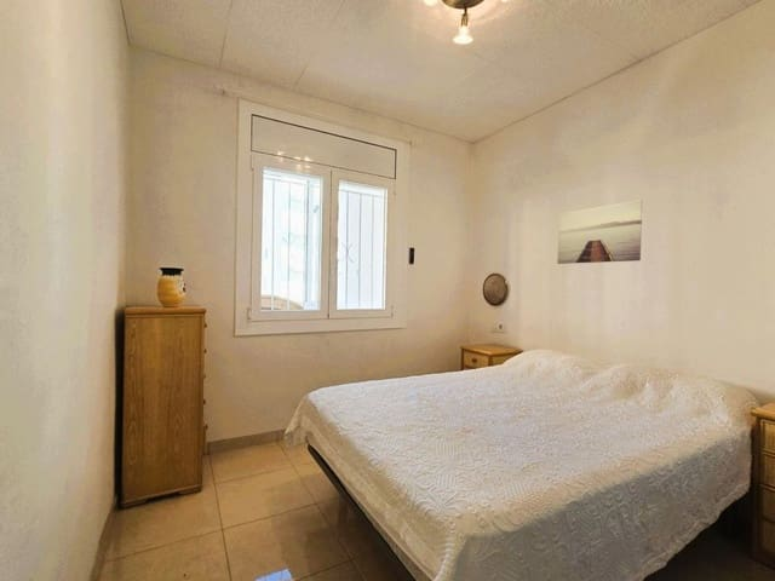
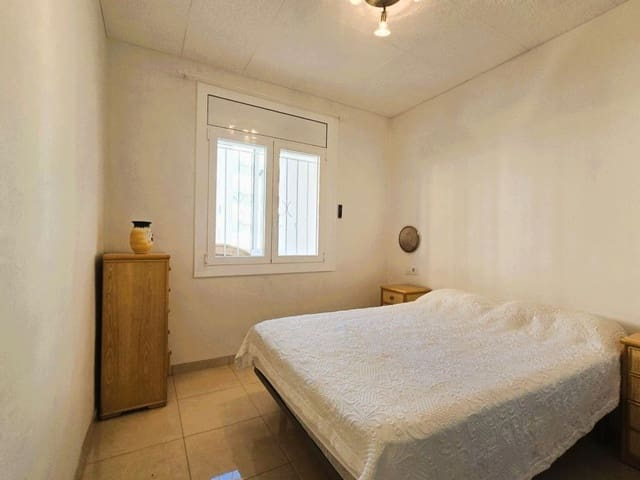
- wall art (596, 235)
